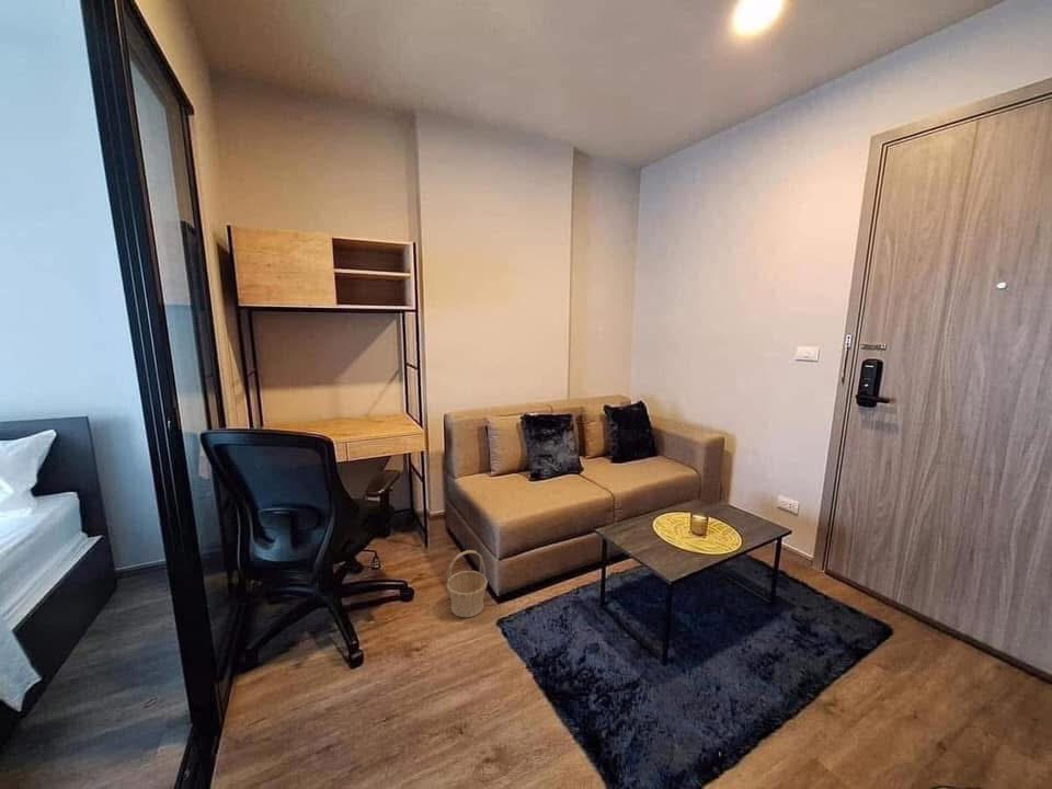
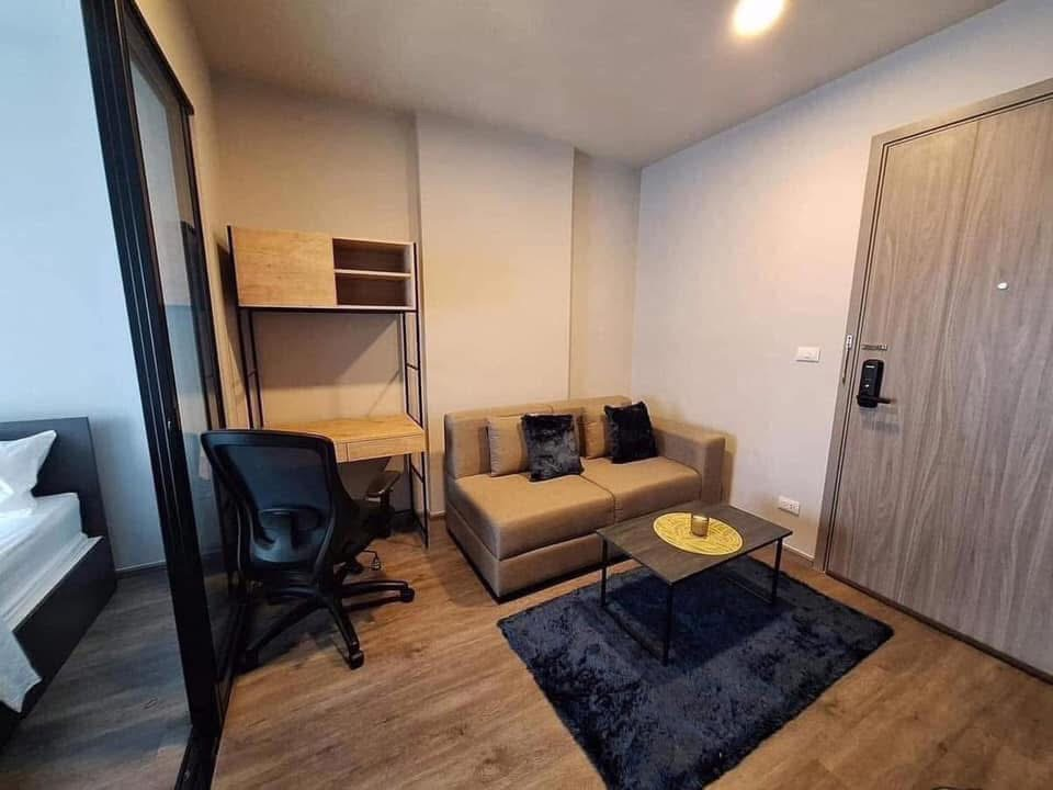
- basket (467, 579)
